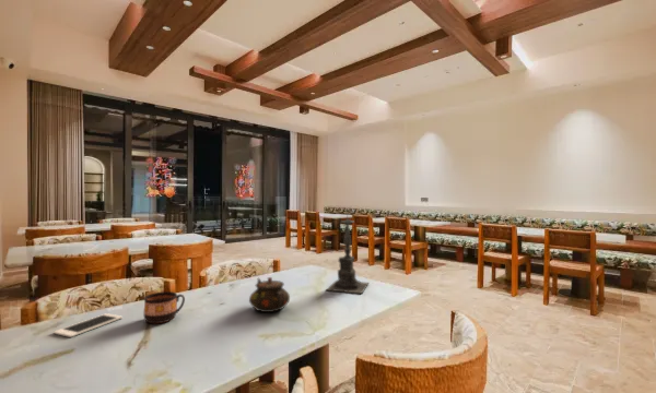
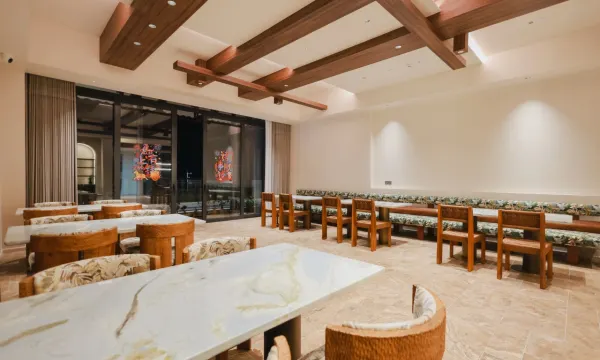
- candle holder (348, 248)
- cup (162, 307)
- cell phone (90, 324)
- teapot (269, 291)
